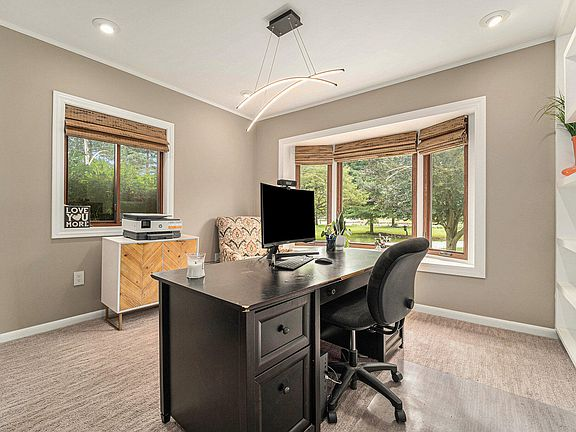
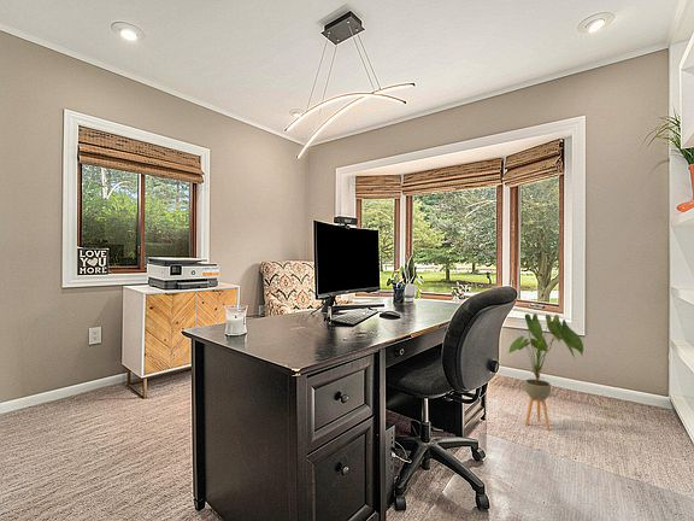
+ house plant (542, 368)
